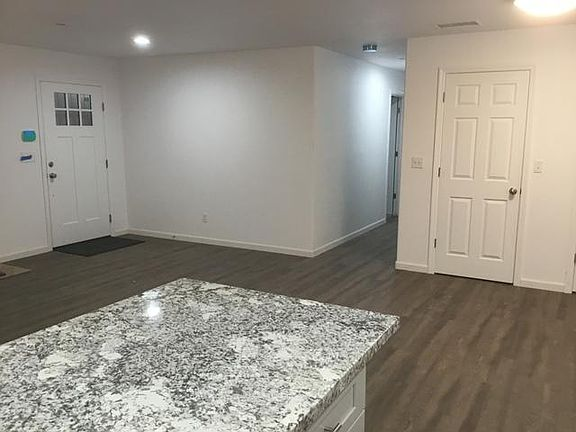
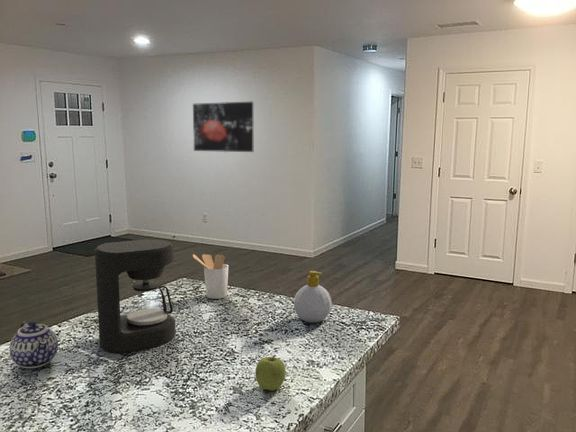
+ fruit (270, 371)
+ coffee maker (136, 290)
+ wall art (222, 127)
+ soap bottle (312, 295)
+ teapot (33, 342)
+ utensil holder (210, 274)
